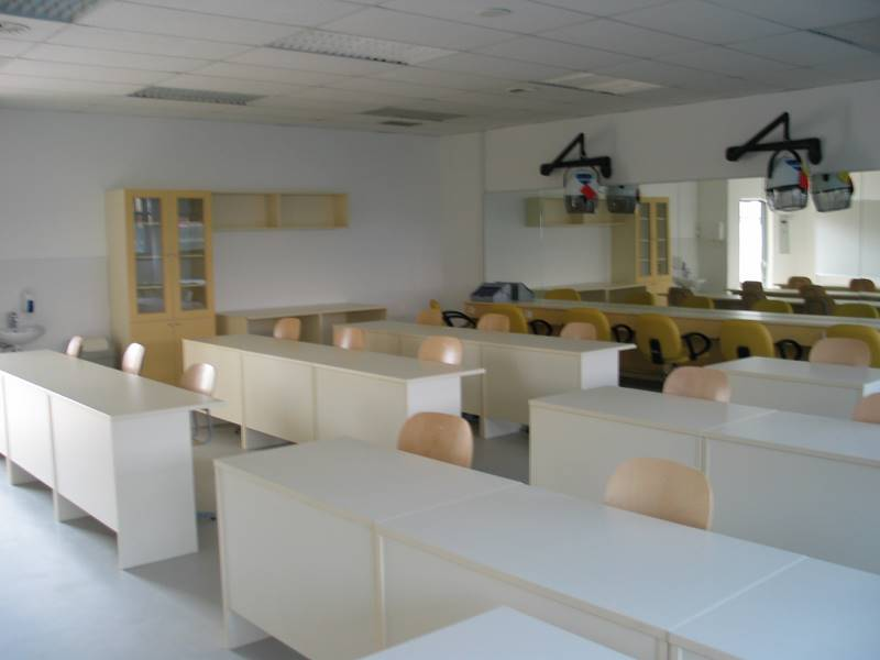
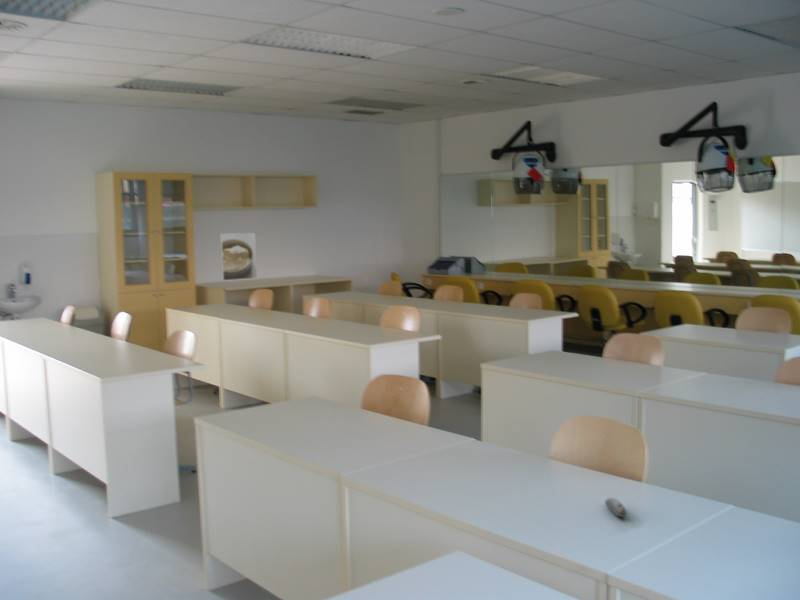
+ computer mouse (615, 505)
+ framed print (238, 256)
